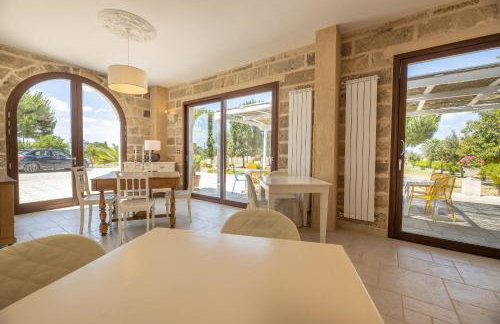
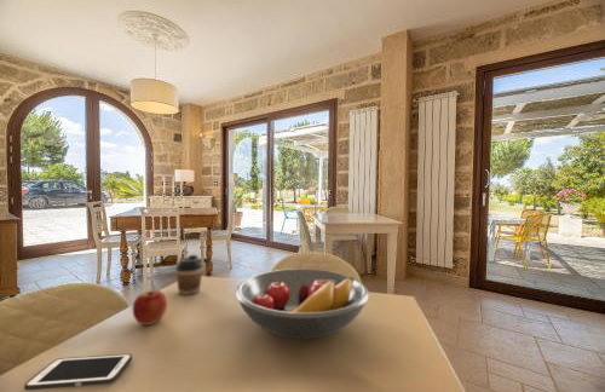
+ cell phone (82, 370)
+ coffee cup (189, 273)
+ apple (150, 306)
+ fruit bowl (301, 300)
